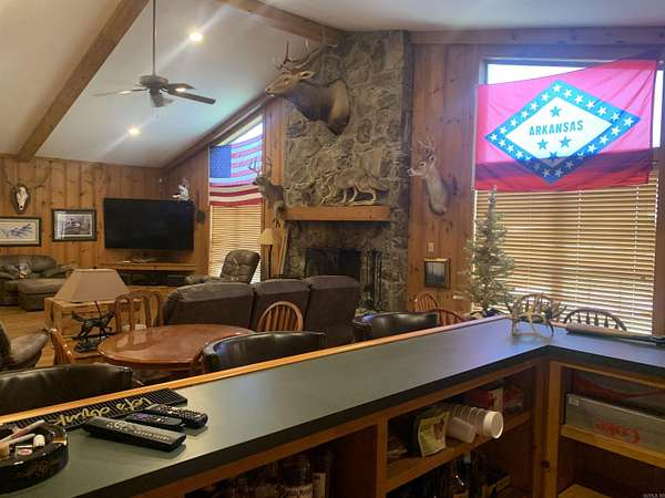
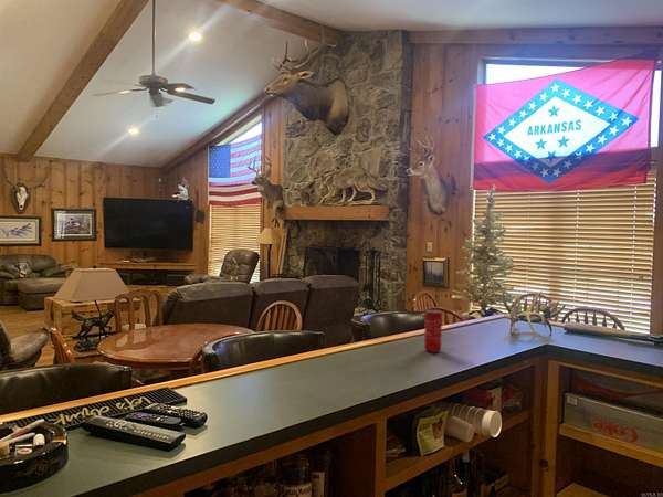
+ beverage can (433, 330)
